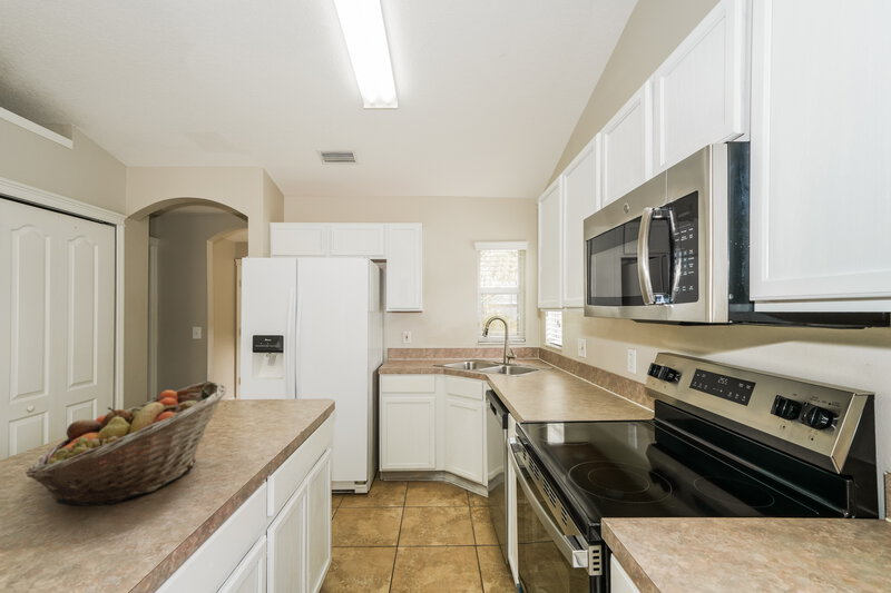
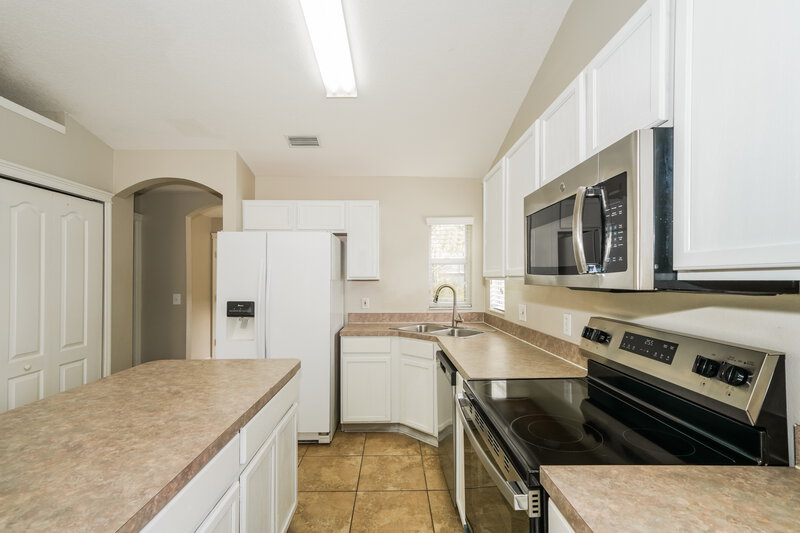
- fruit basket (140, 433)
